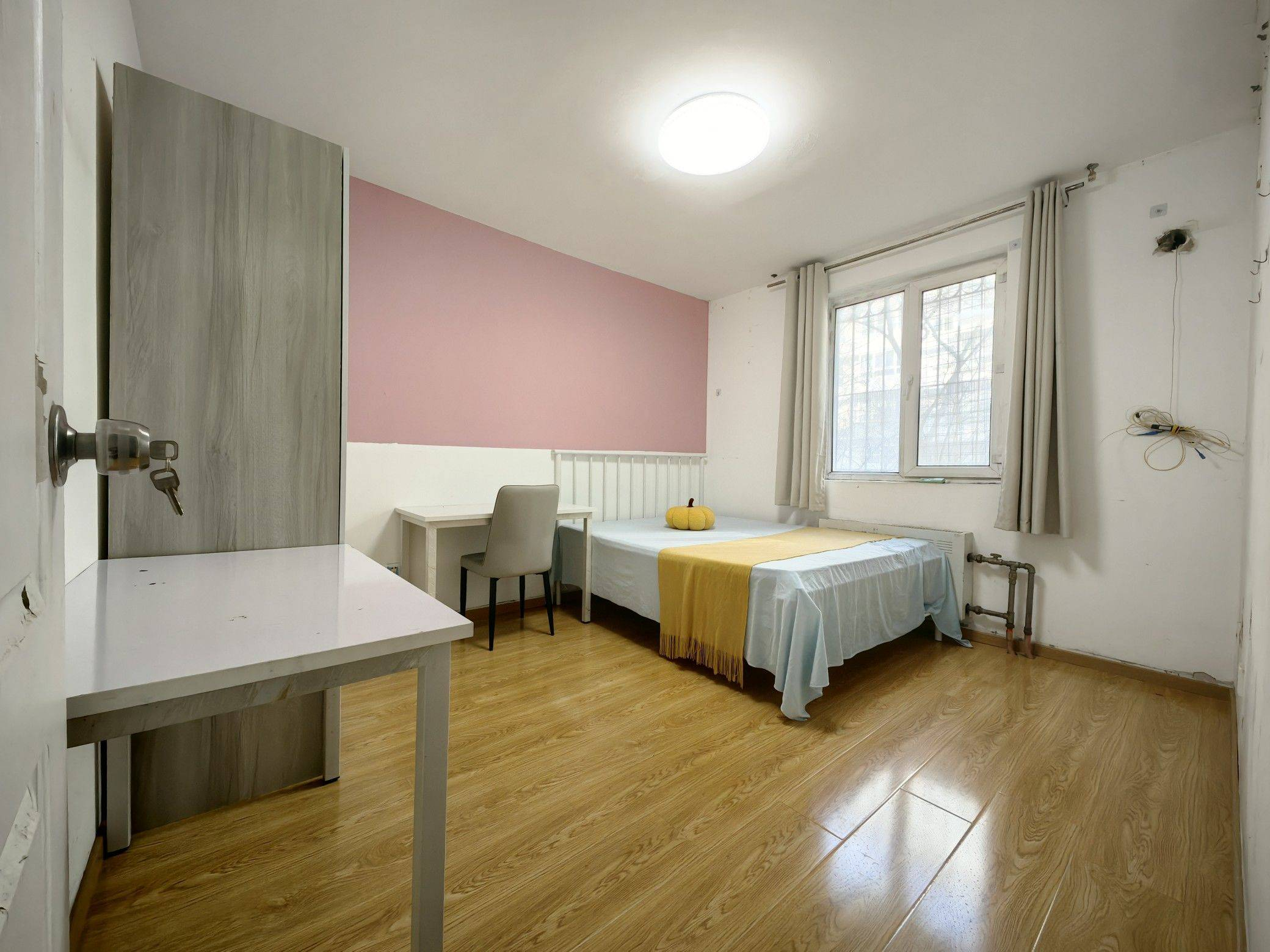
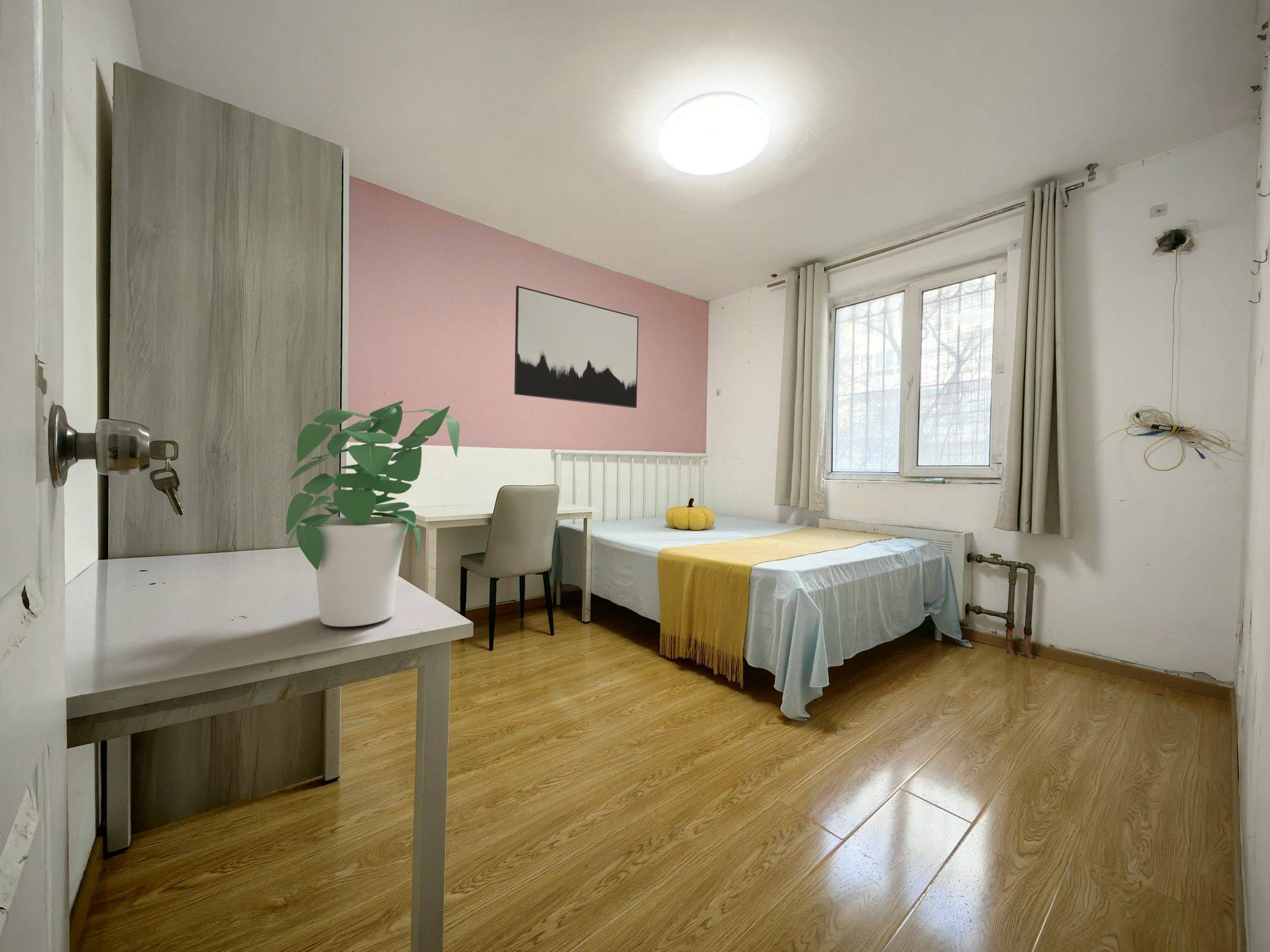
+ wall art (581, 352)
+ potted plant (374, 503)
